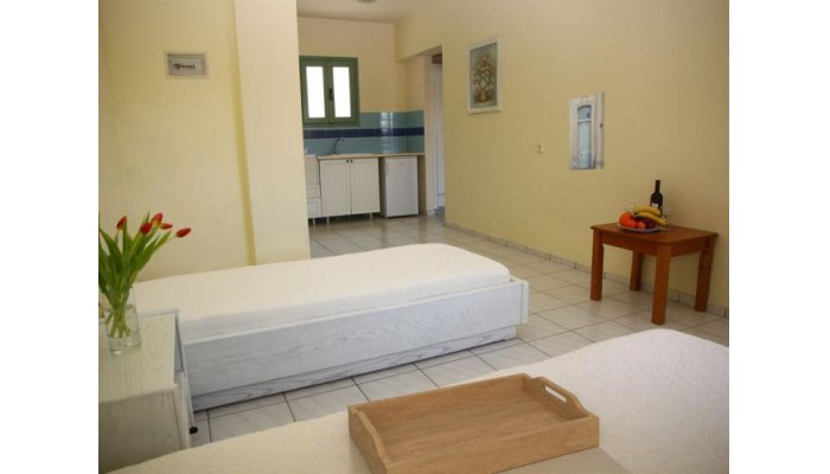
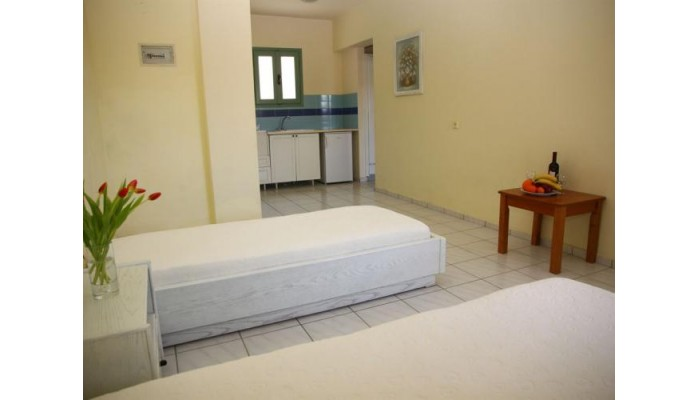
- wall art (586, 133)
- serving tray (468, 421)
